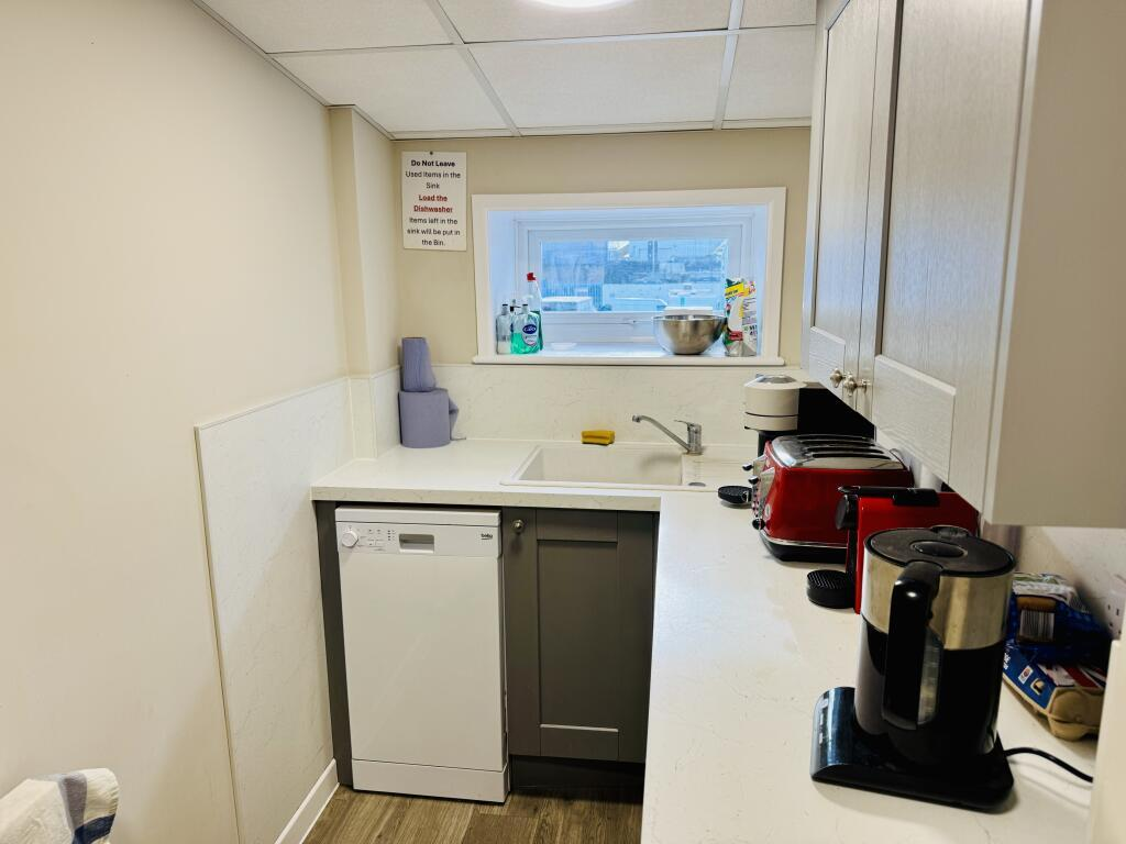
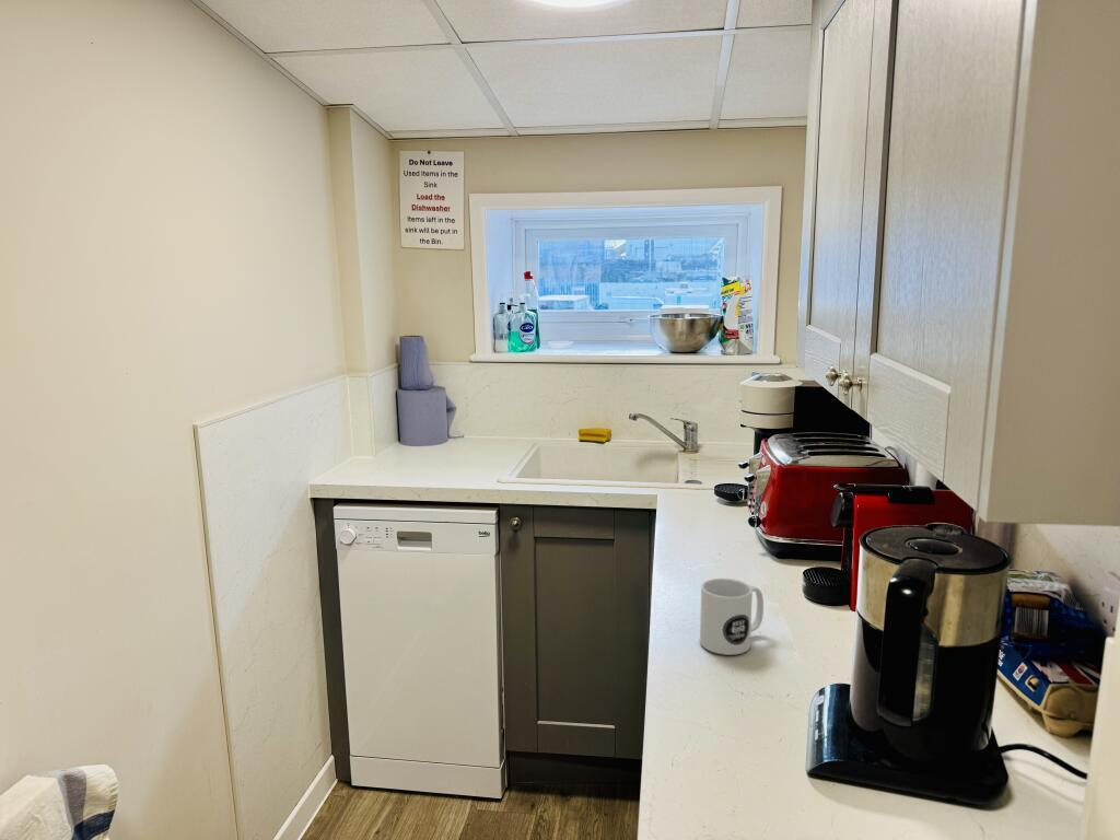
+ mug (734, 612)
